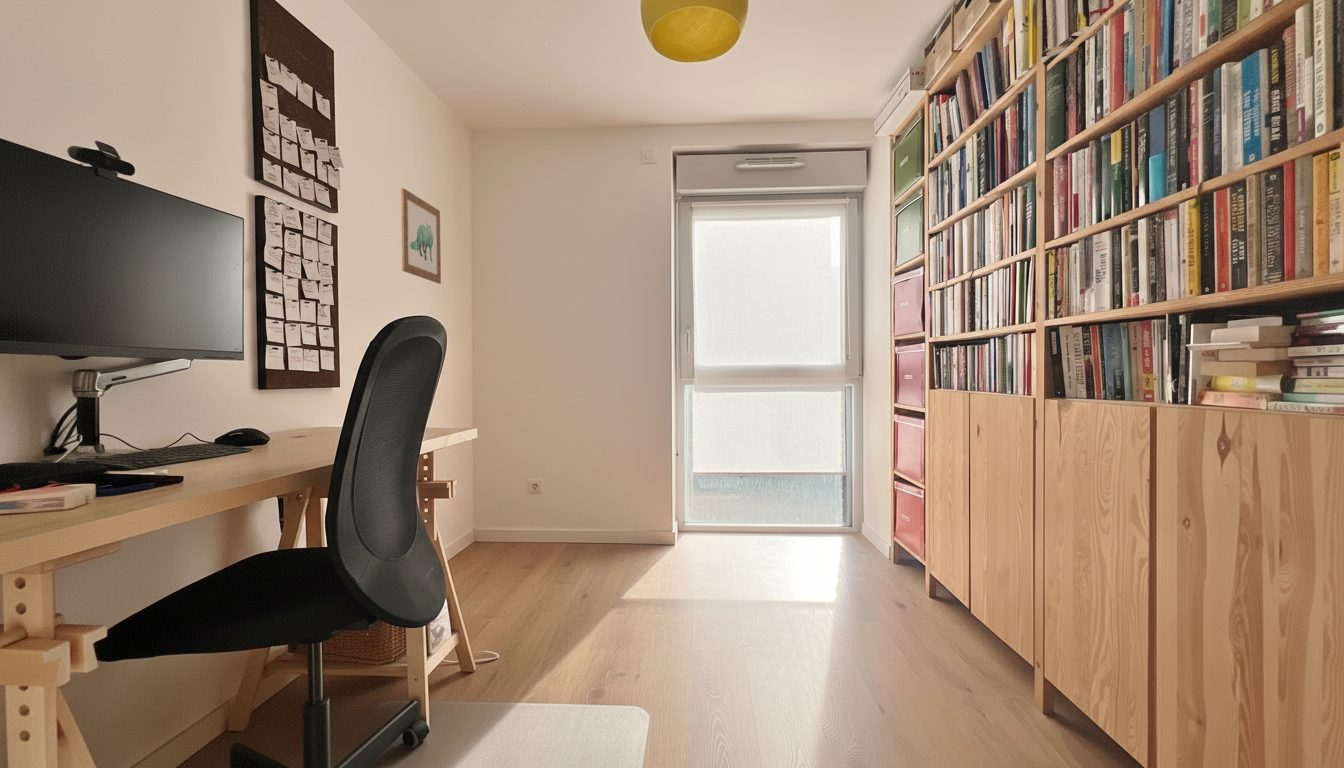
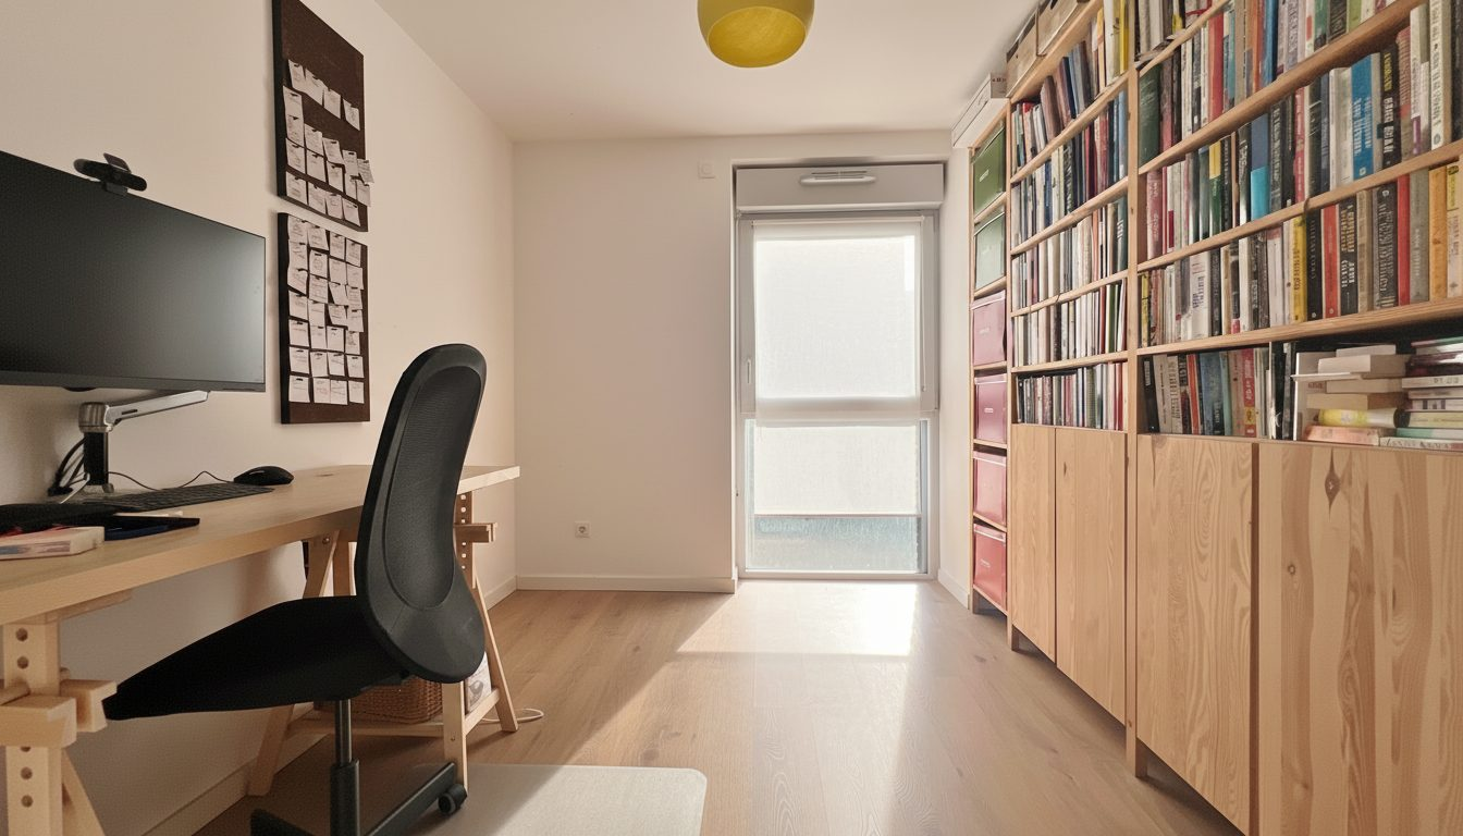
- wall art (422, 238)
